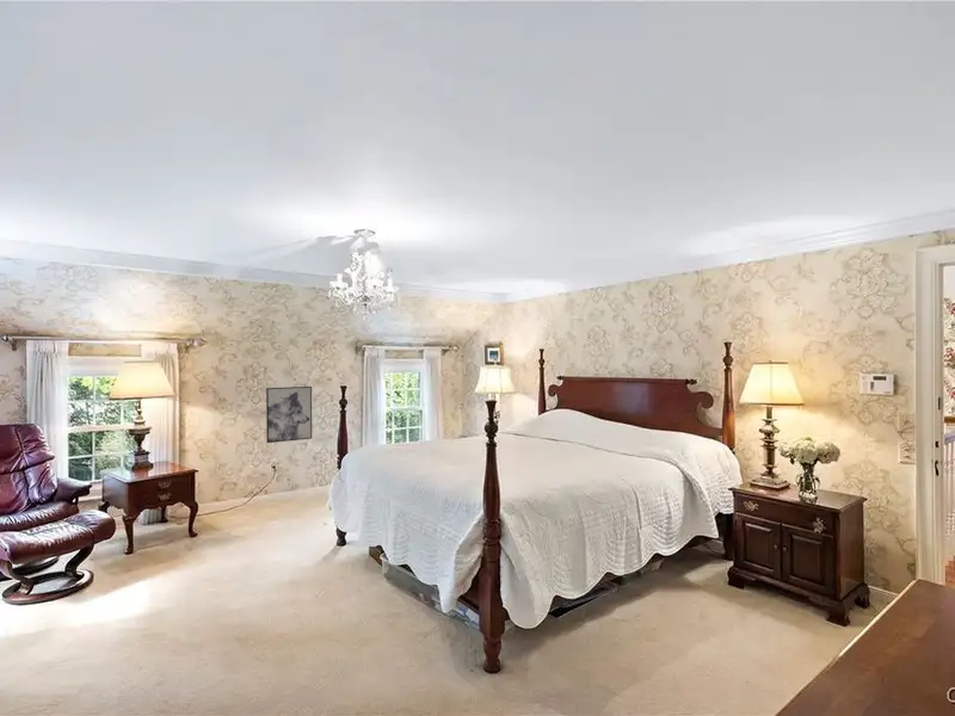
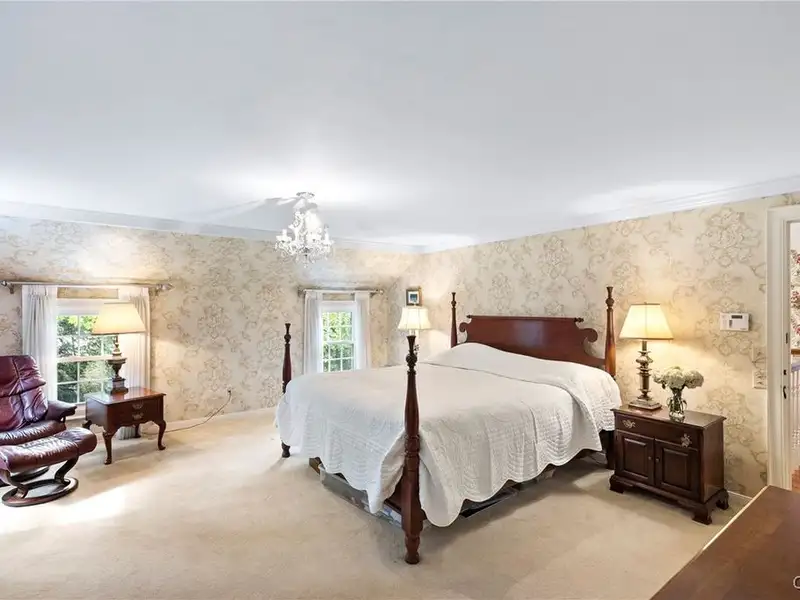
- wall art (289, 413)
